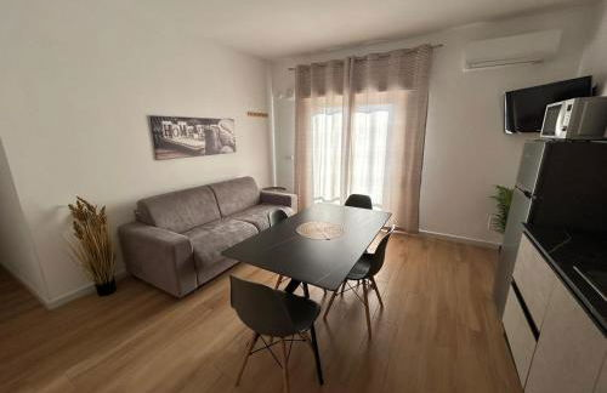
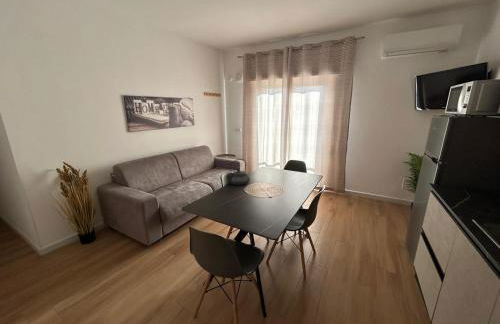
+ teapot (237, 171)
